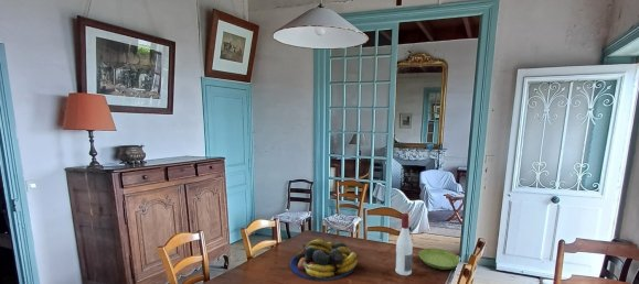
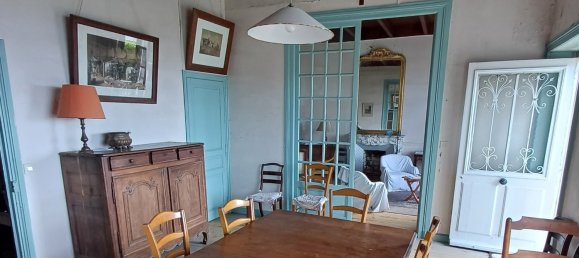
- alcohol (404, 243)
- fruit bowl (322, 252)
- saucer (438, 259)
